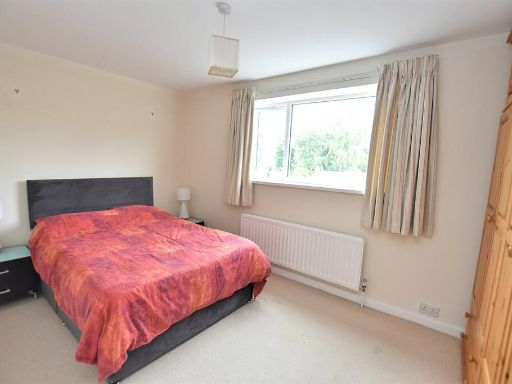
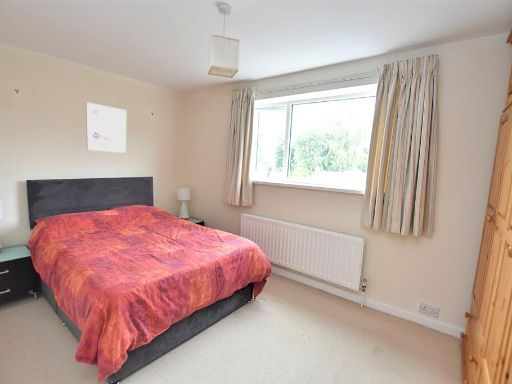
+ wall art (107, 129)
